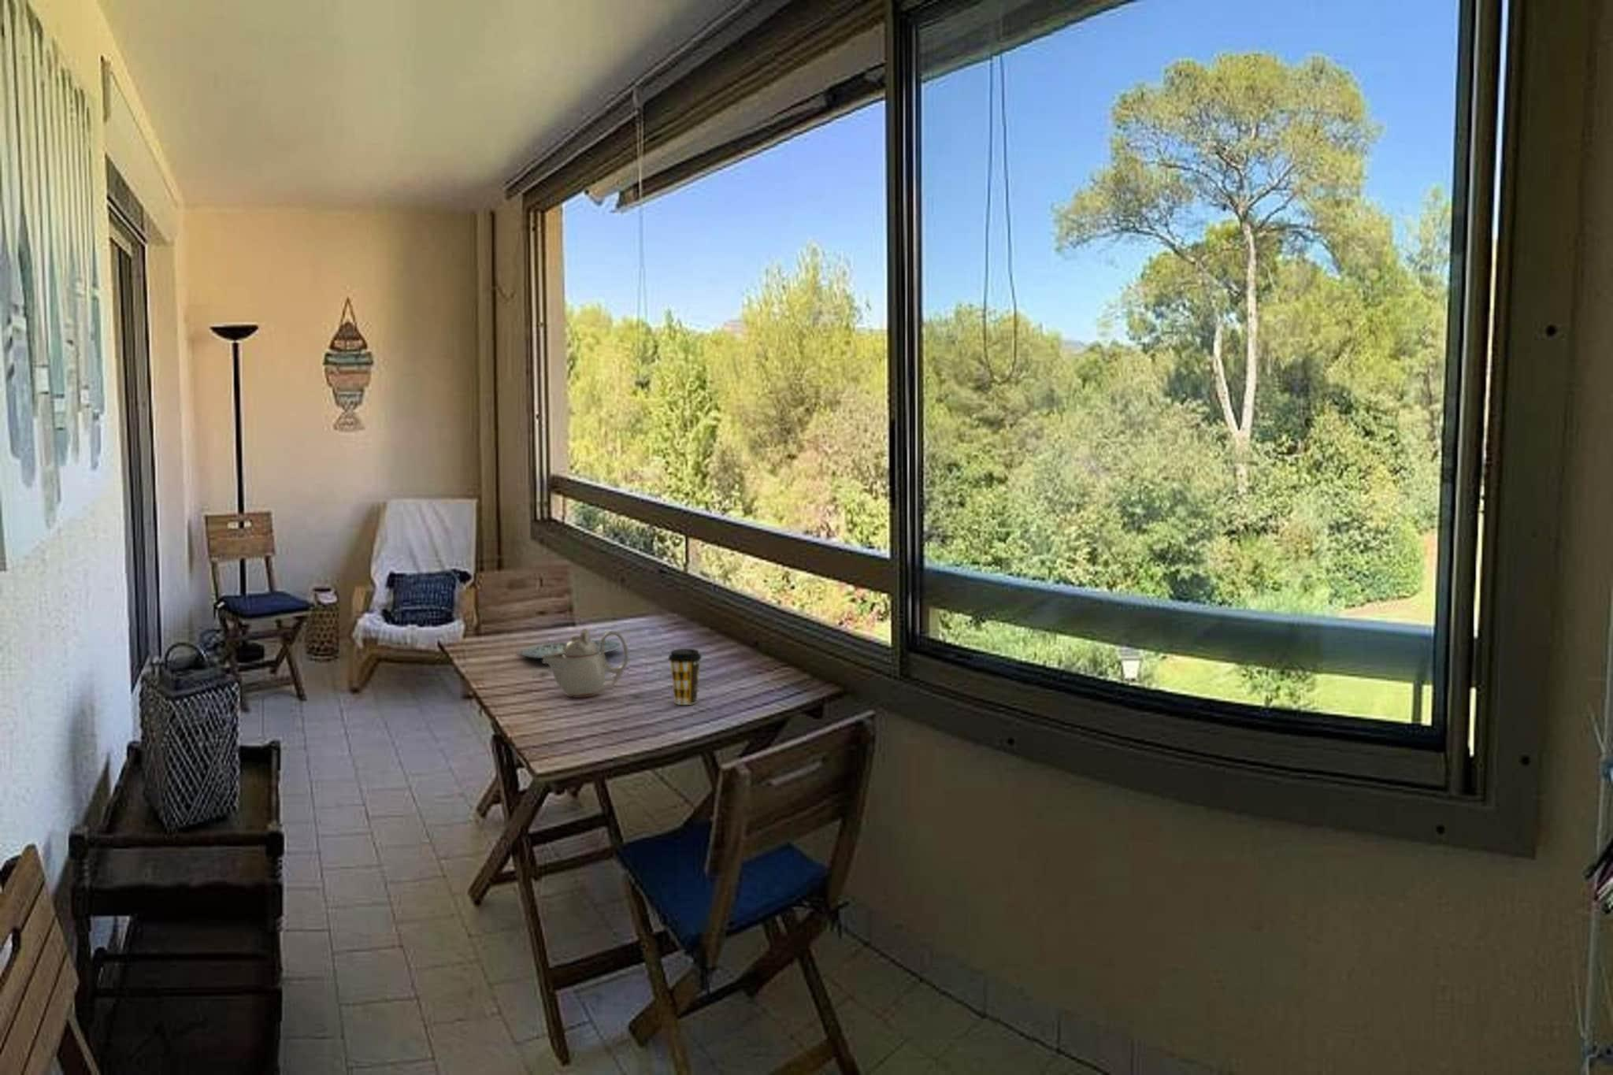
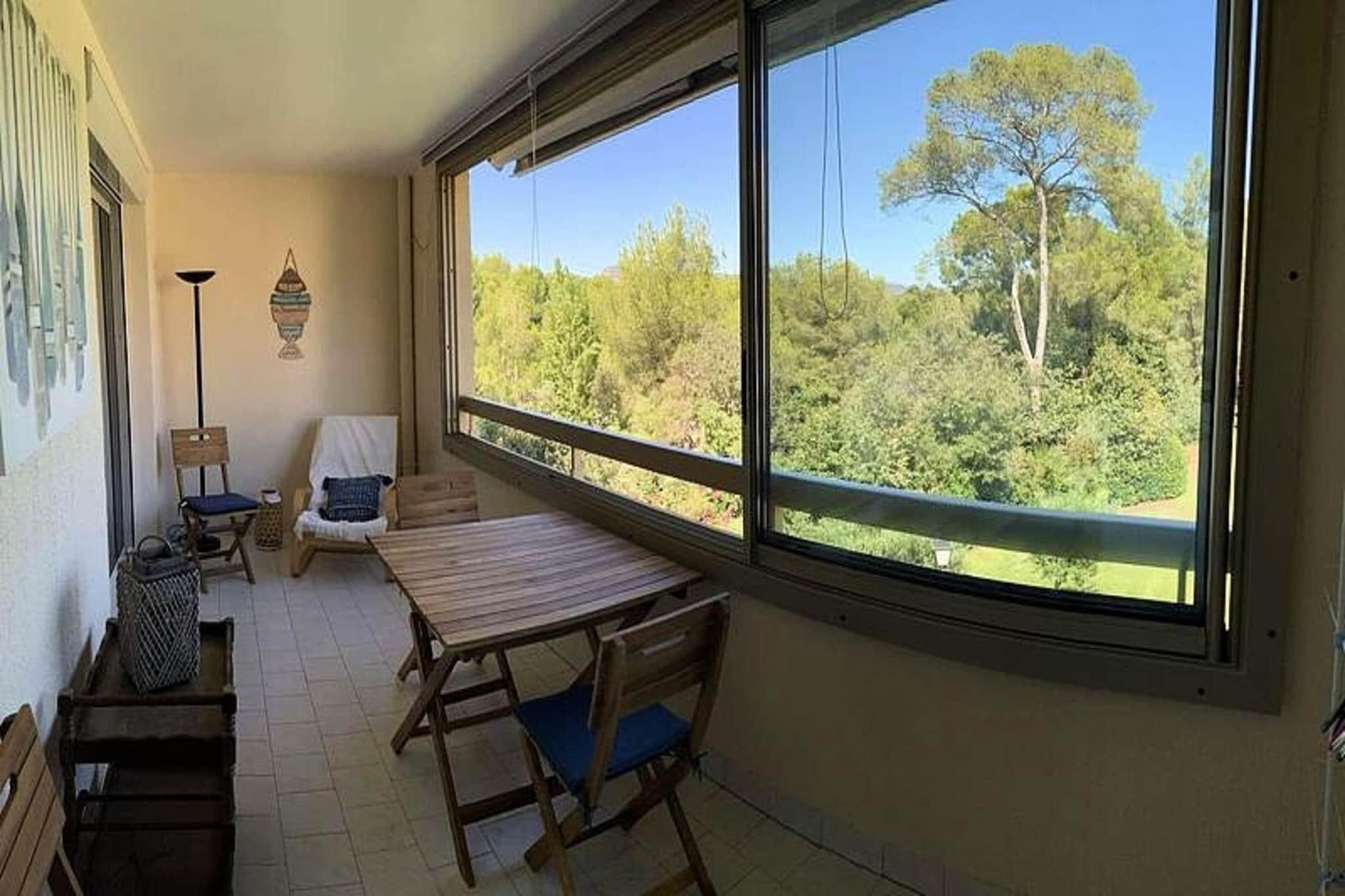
- coffee cup (685, 677)
- plate (566, 643)
- teapot (585, 661)
